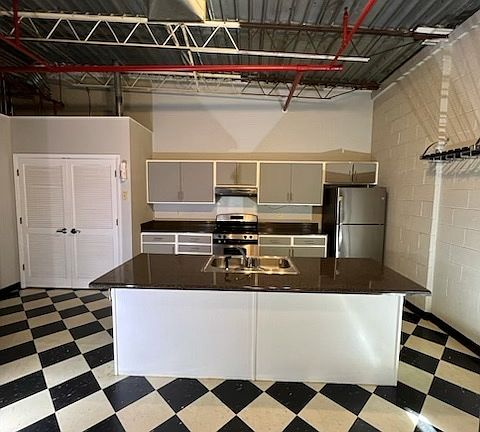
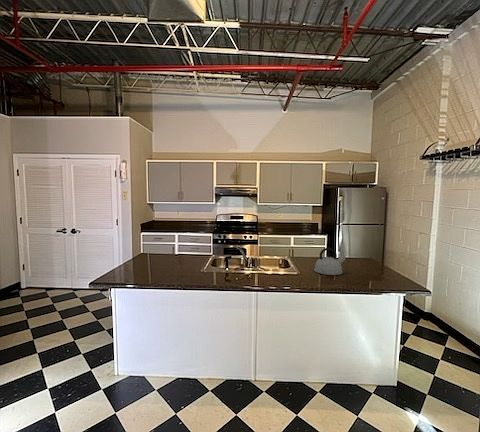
+ kettle (329, 259)
